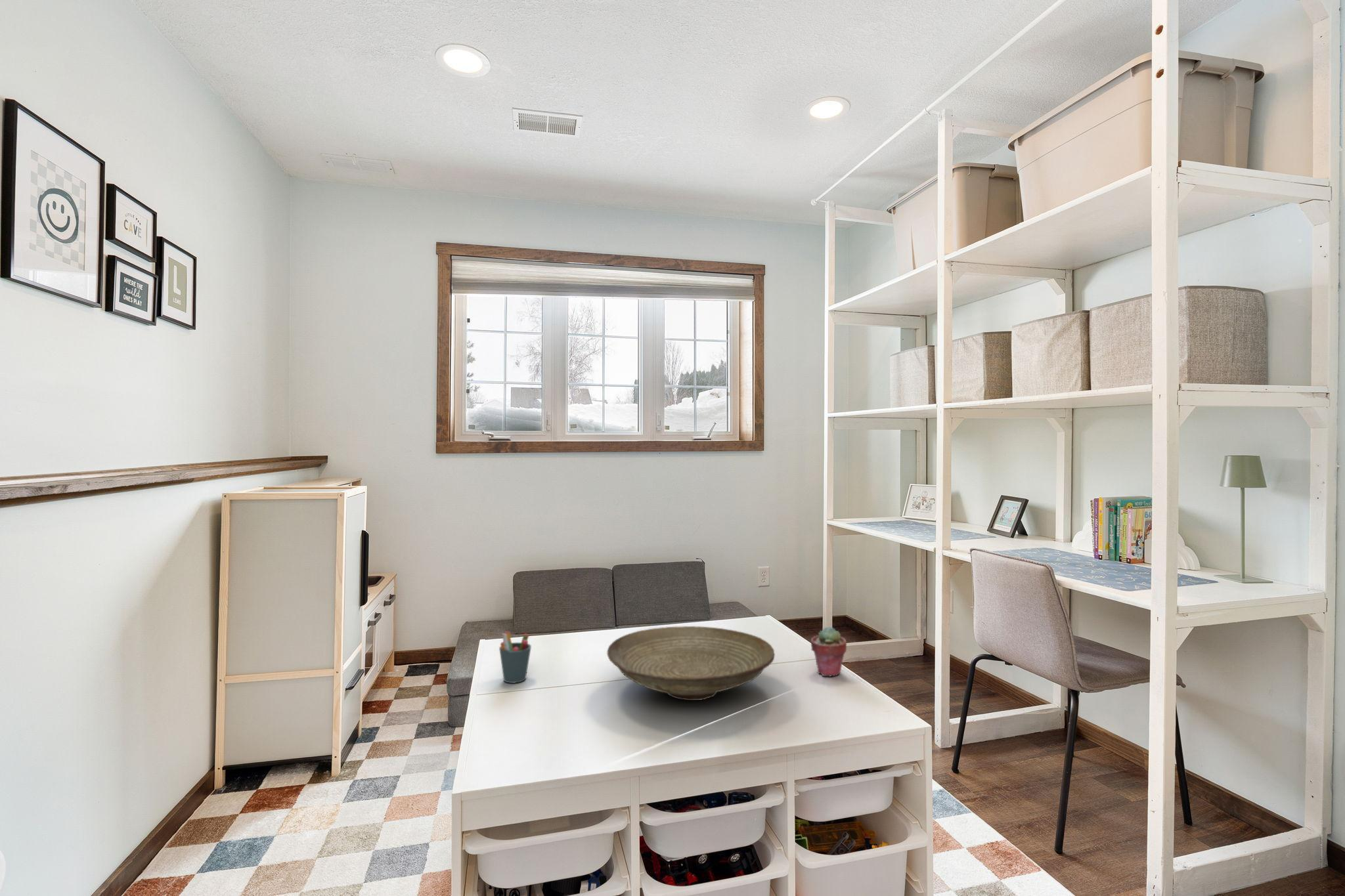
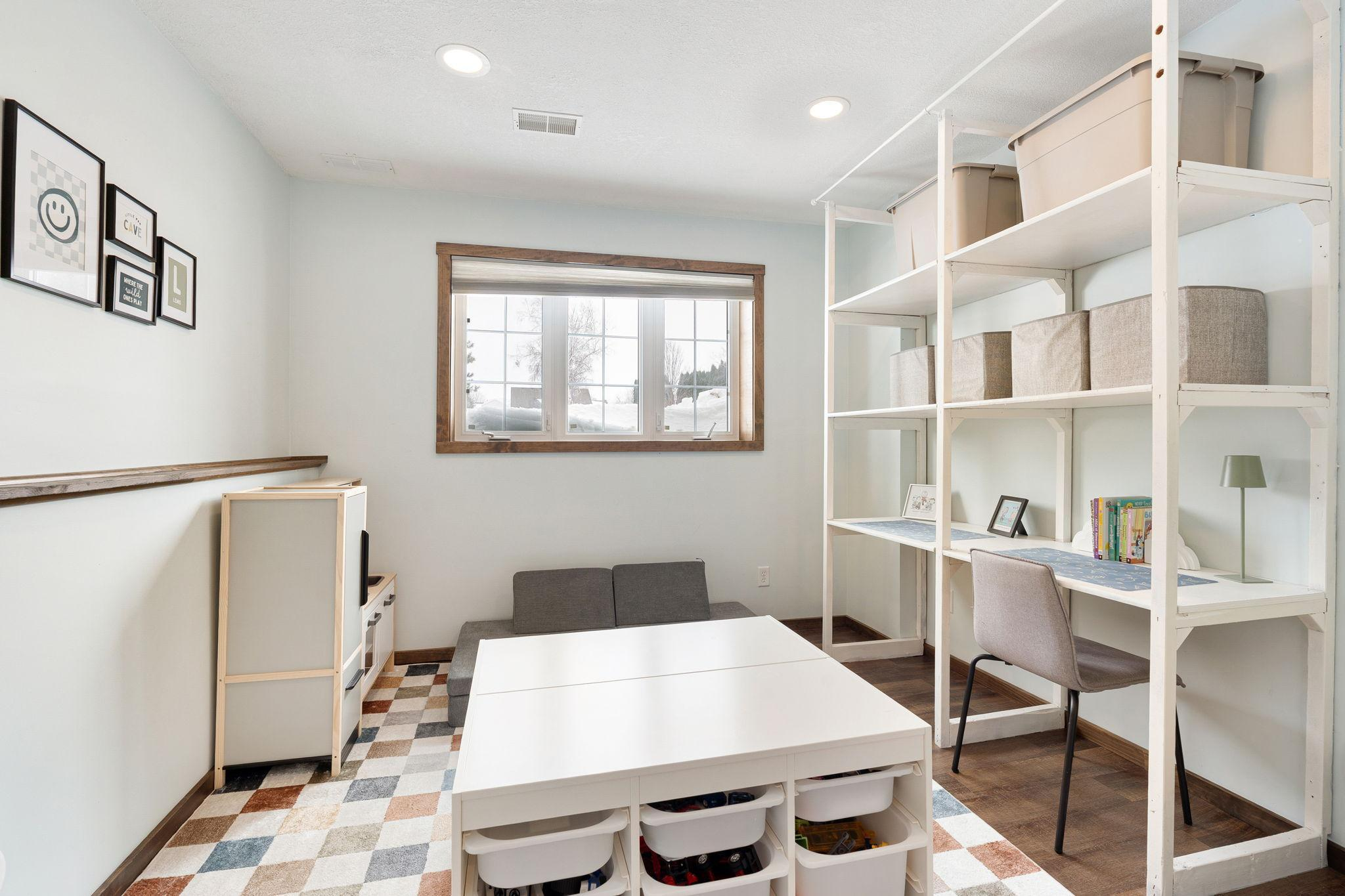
- pen holder (515, 654)
- decorative bowl (690, 668)
- potted succulent (828, 649)
